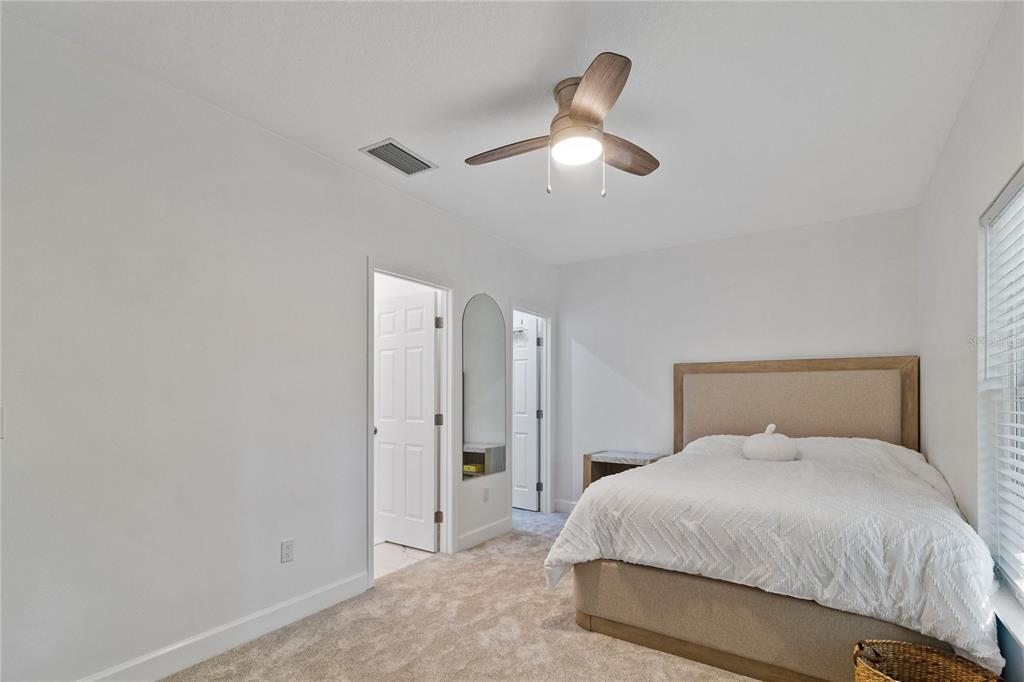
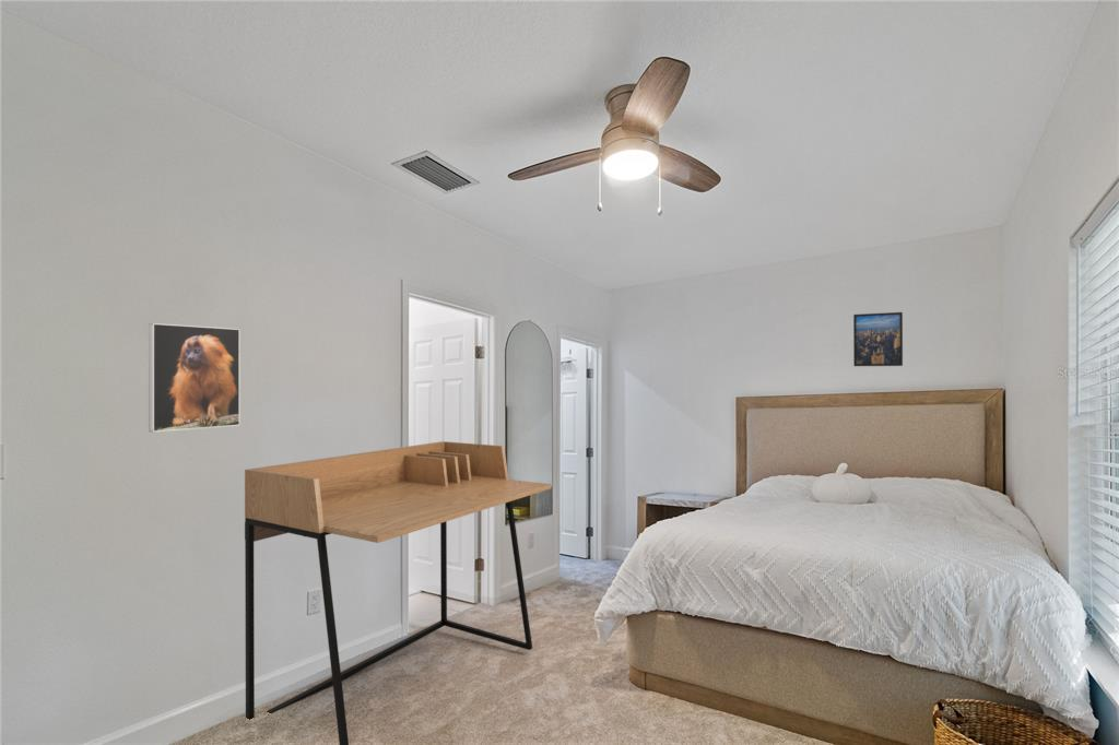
+ desk (440, 572)
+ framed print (197, 377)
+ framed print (877, 340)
